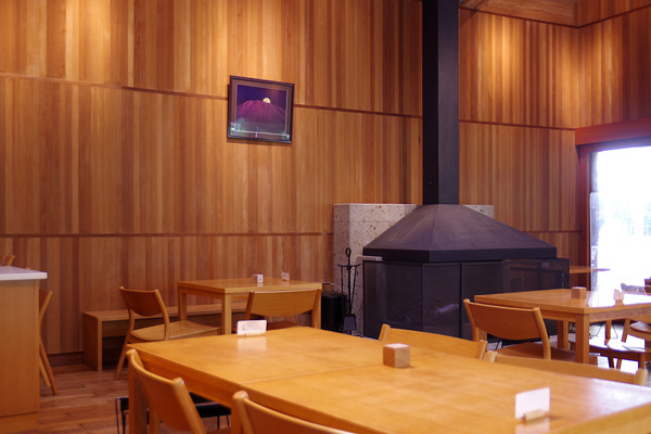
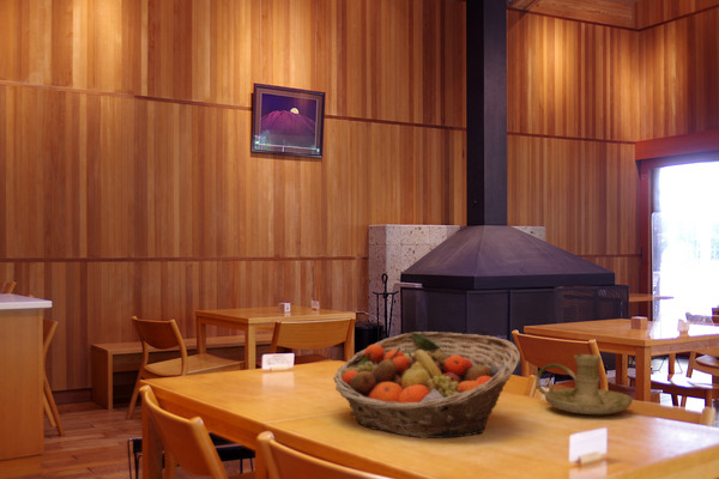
+ candle holder (579, 382)
+ fruit basket (424, 380)
